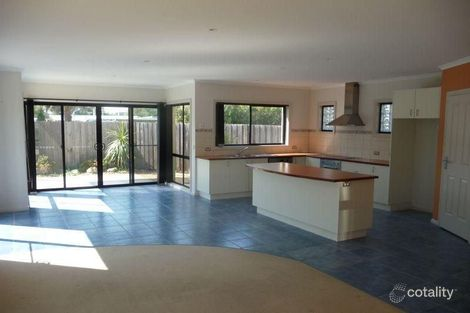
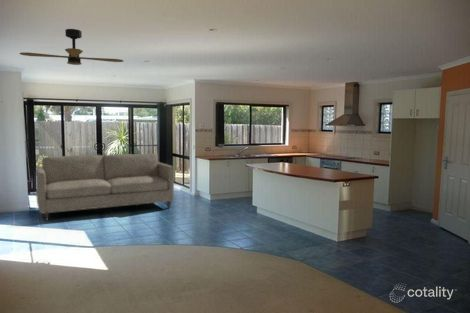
+ sofa (106, 182)
+ ceiling fan (73, 46)
